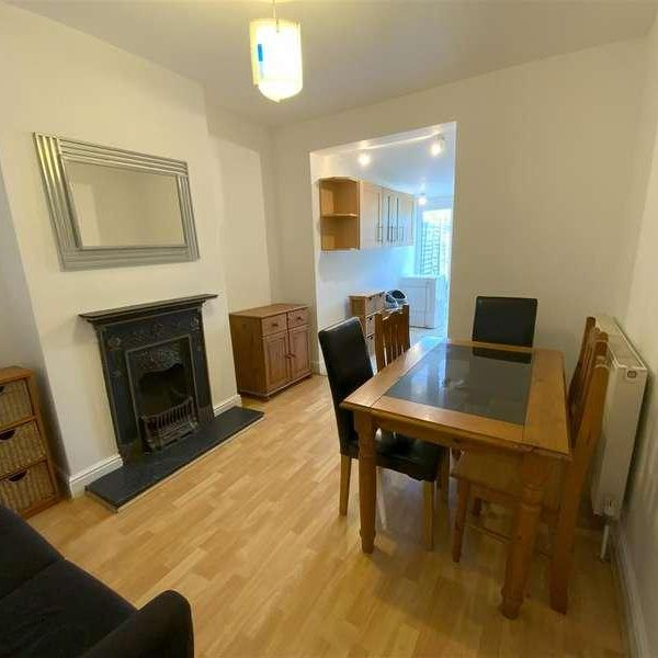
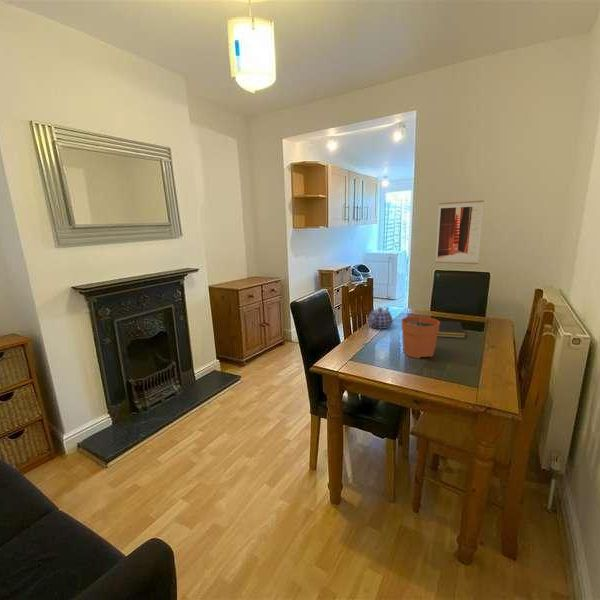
+ notepad (440, 328)
+ plant pot (419, 329)
+ teapot (380, 316)
+ wall art (458, 233)
